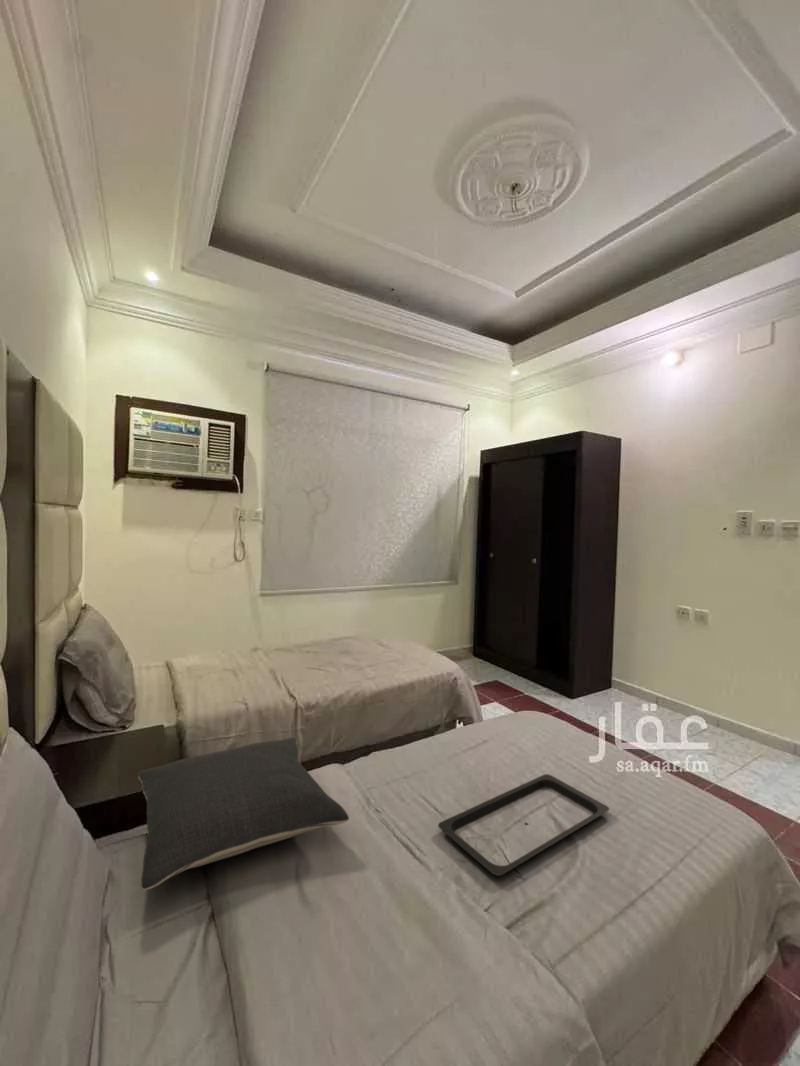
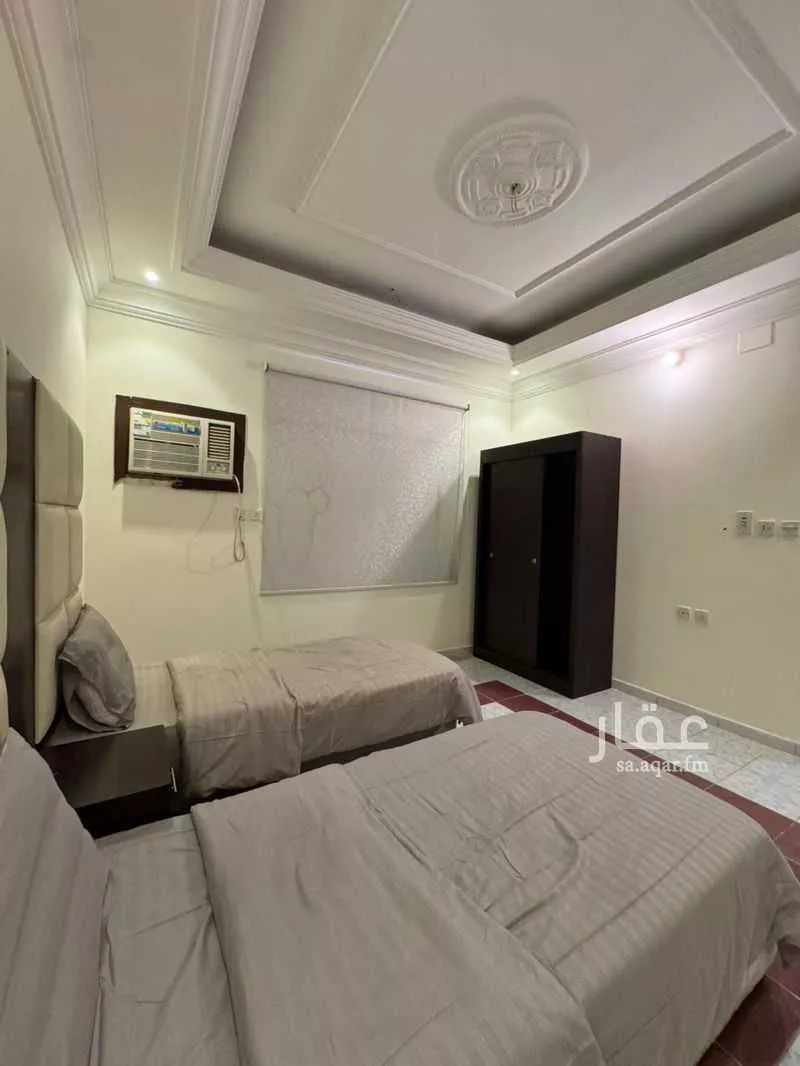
- serving tray (526, 823)
- pillow (236, 794)
